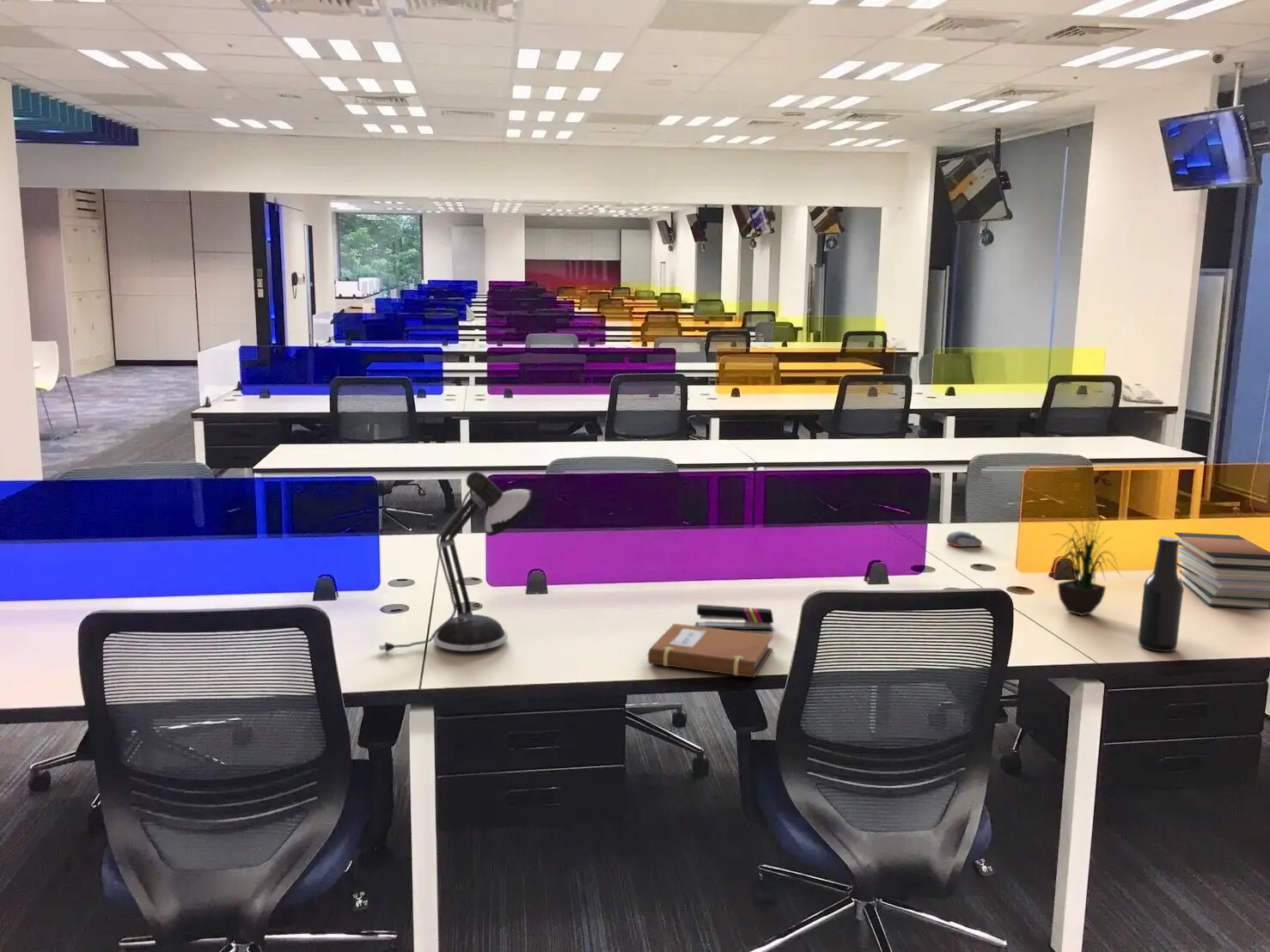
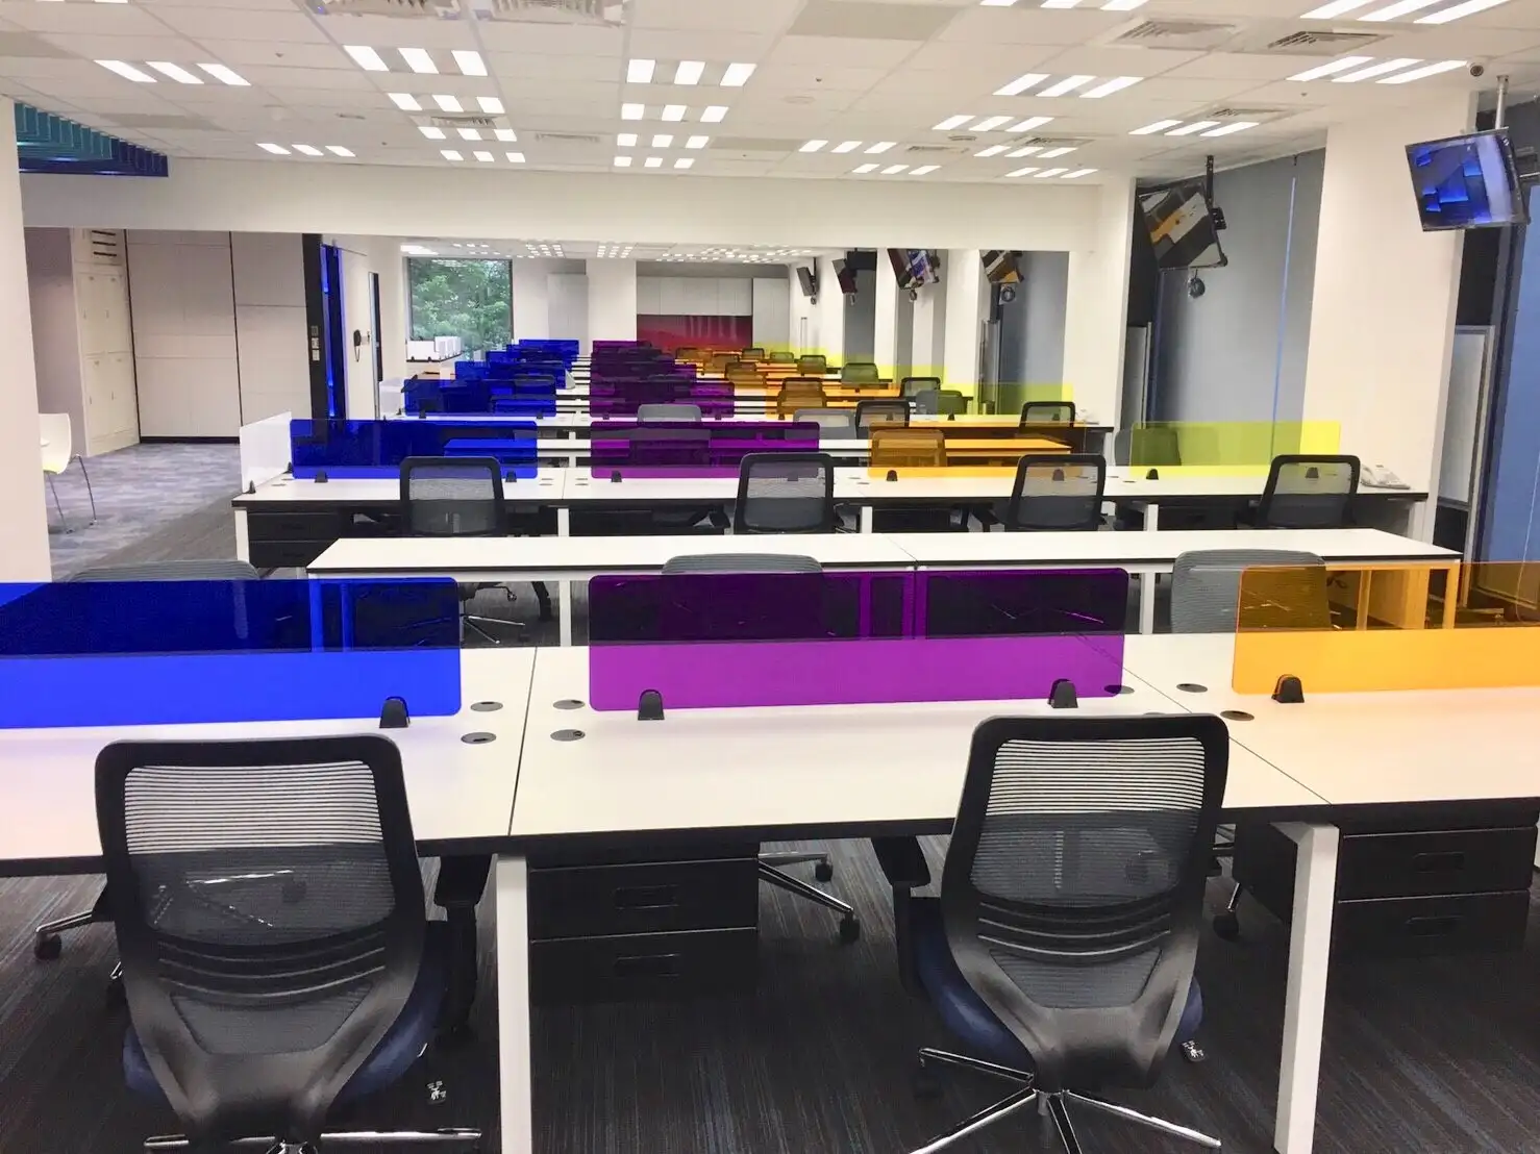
- computer mouse (964, 538)
- book stack (1225, 570)
- beer bottle (1163, 593)
- desk lamp (459, 561)
- potted plant (1085, 545)
- notebook (708, 649)
- stapler (734, 617)
